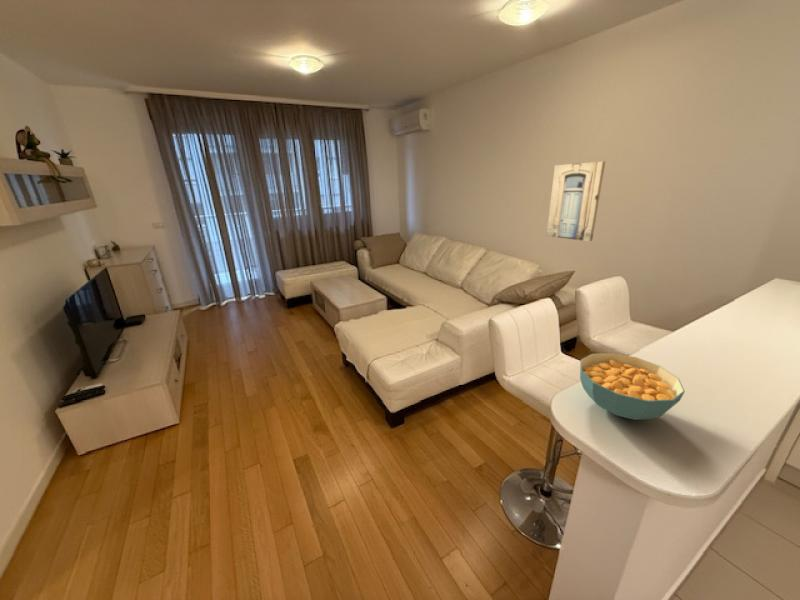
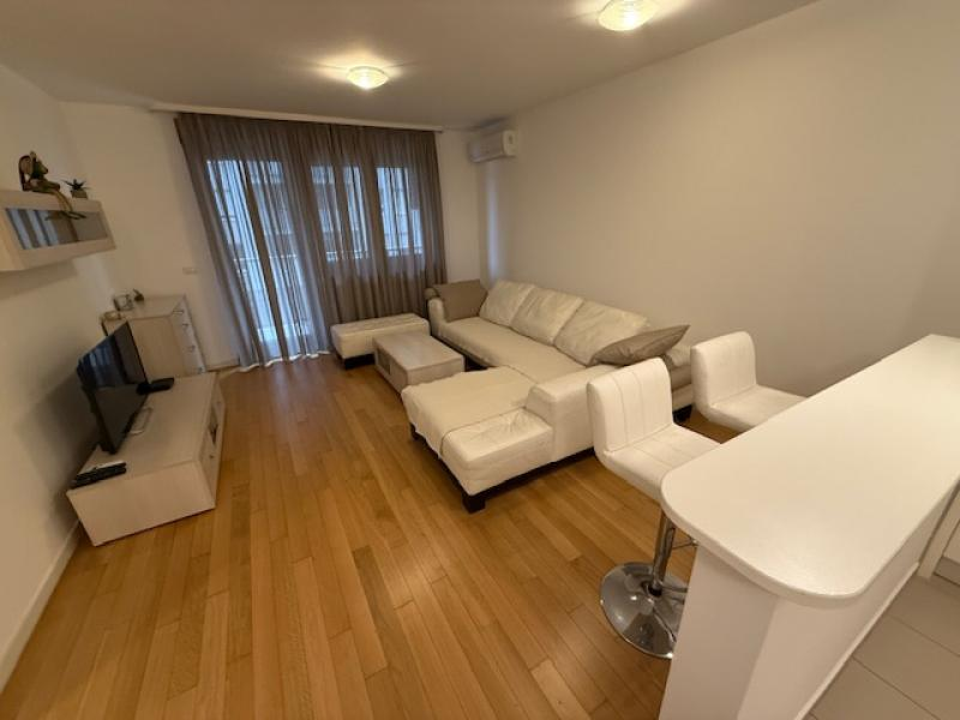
- cereal bowl (623, 391)
- wall art (573, 202)
